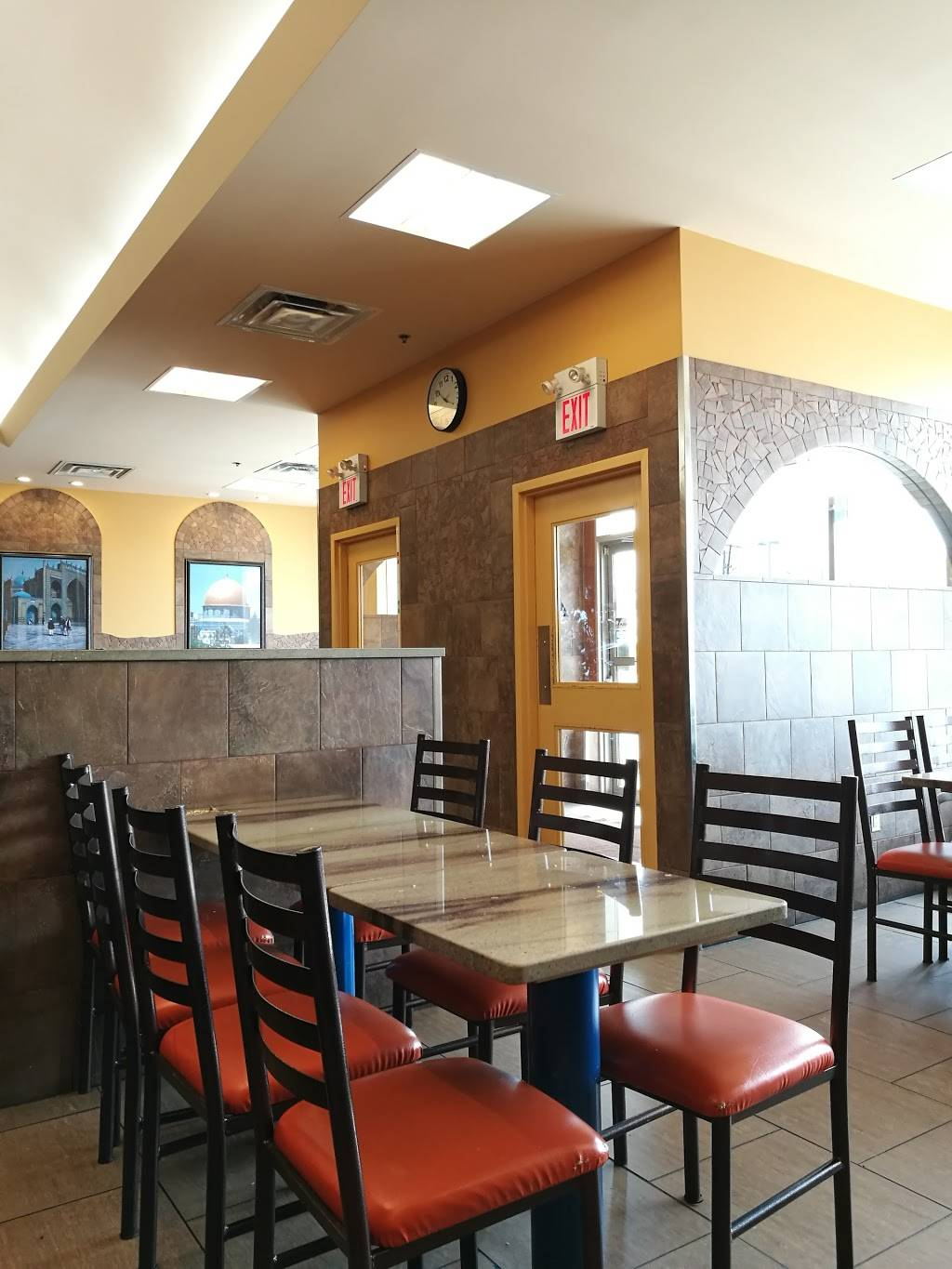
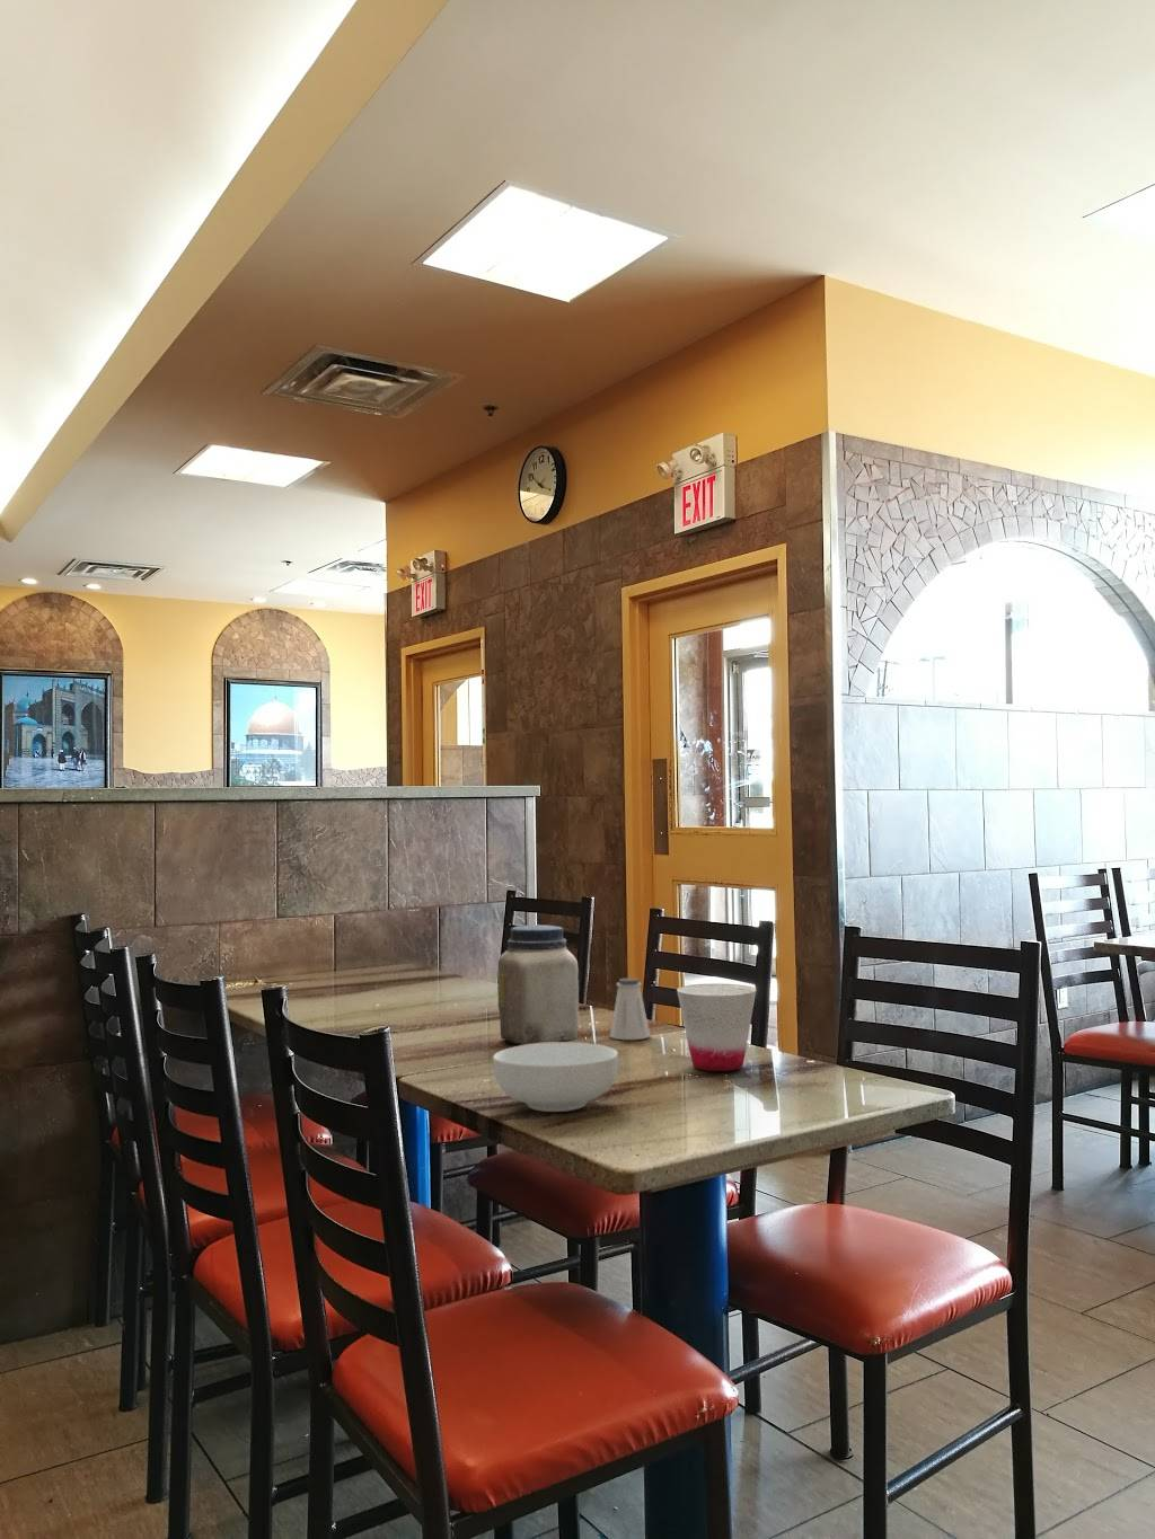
+ cup (716, 1027)
+ cereal bowl (556, 1078)
+ saltshaker (628, 1007)
+ jar (537, 984)
